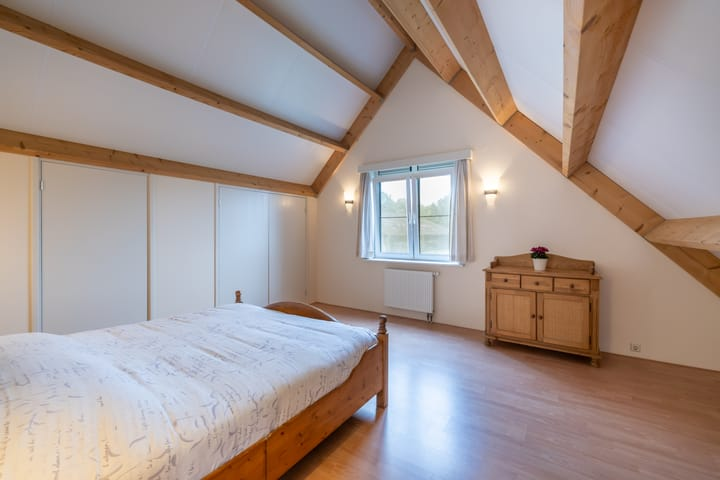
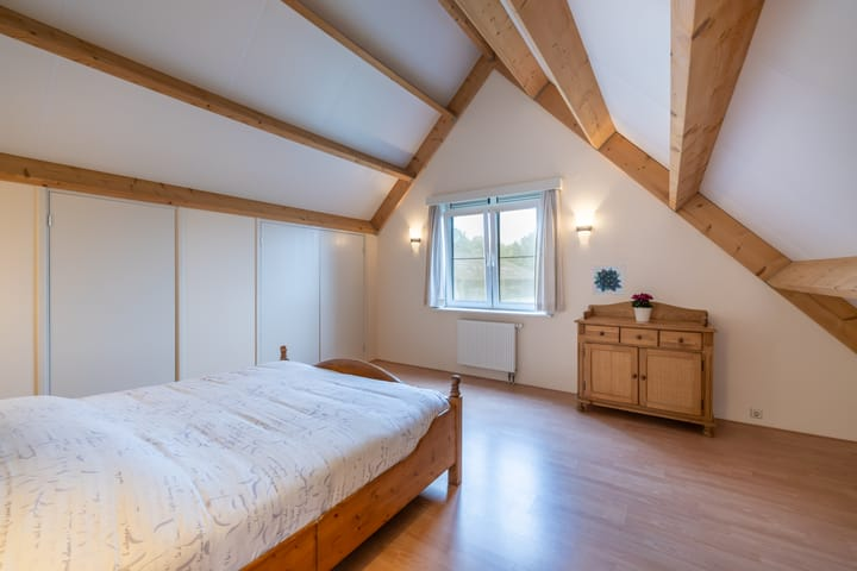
+ wall art (608, 280)
